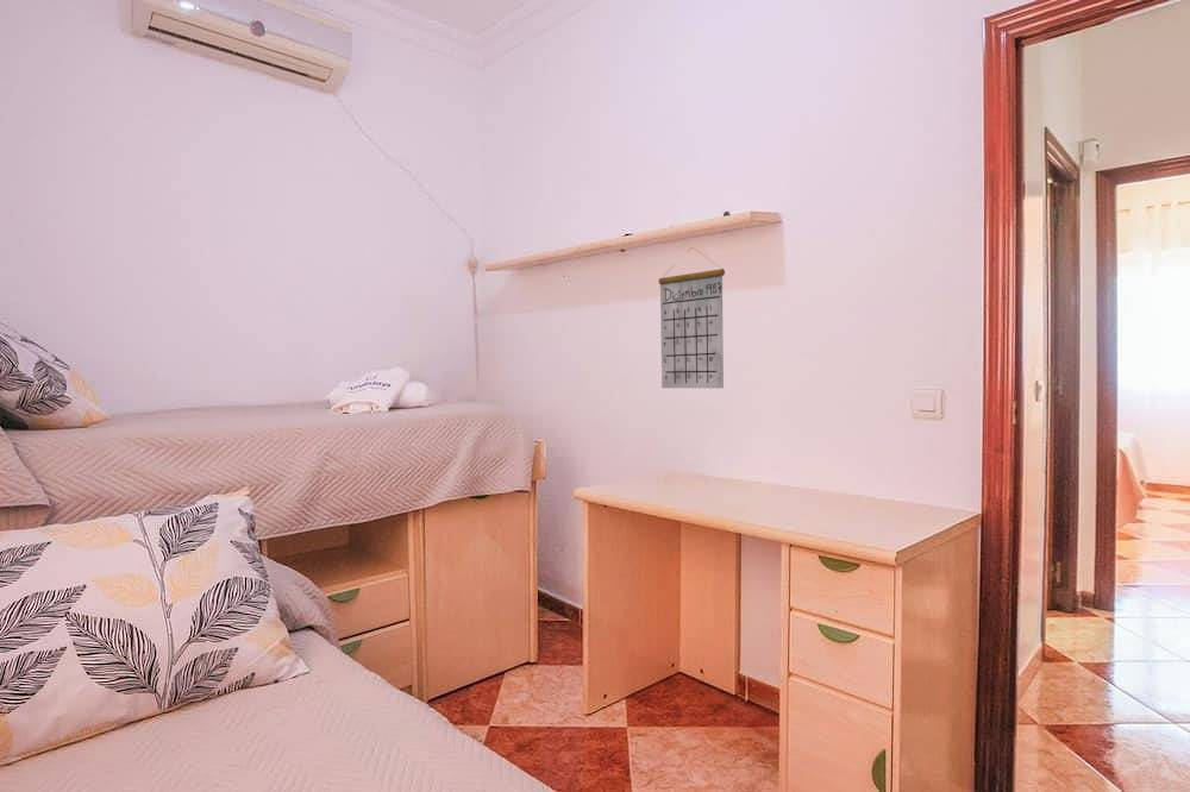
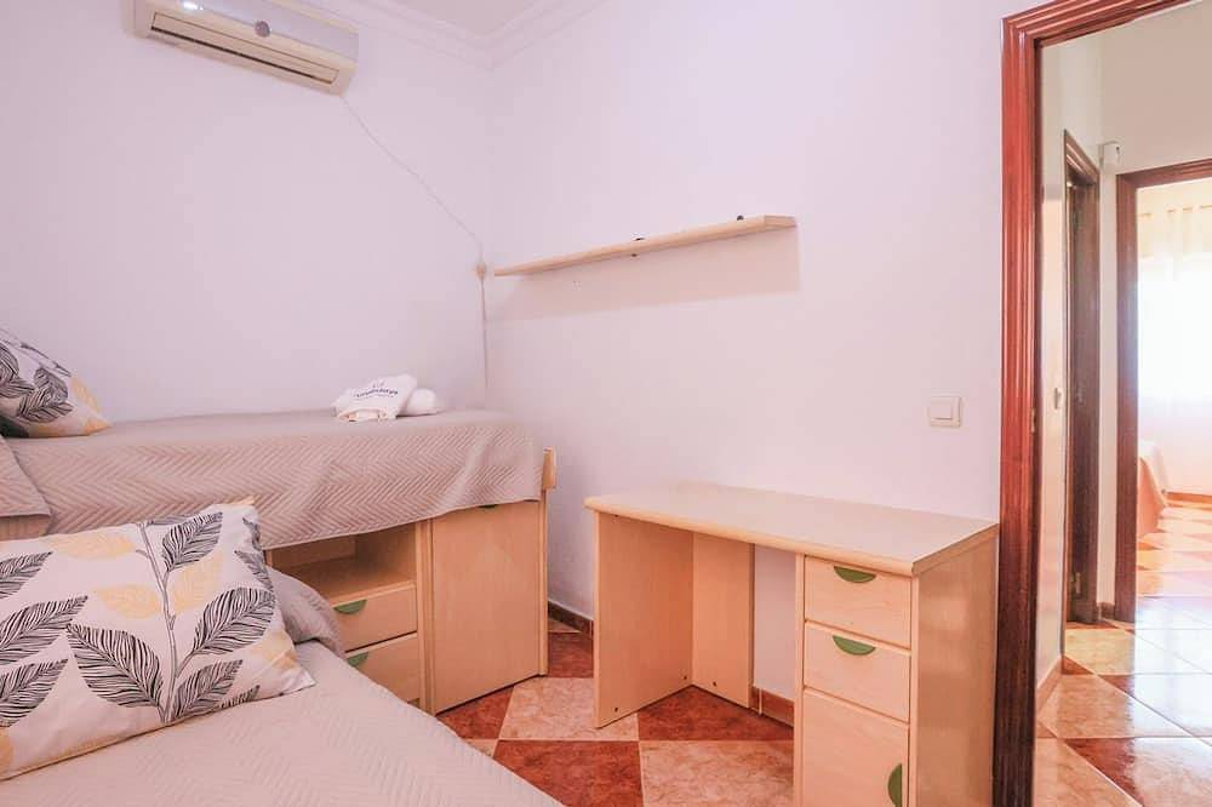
- calendar (690, 316)
